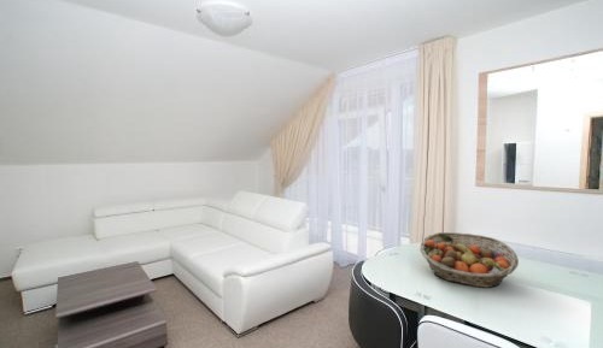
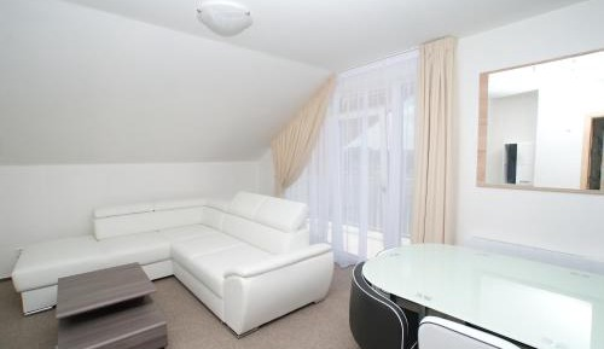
- fruit basket (464, 258)
